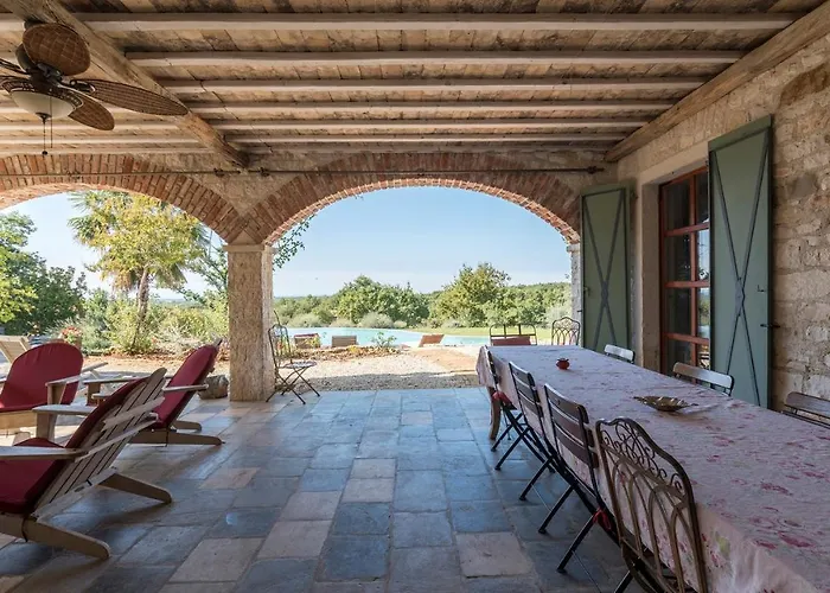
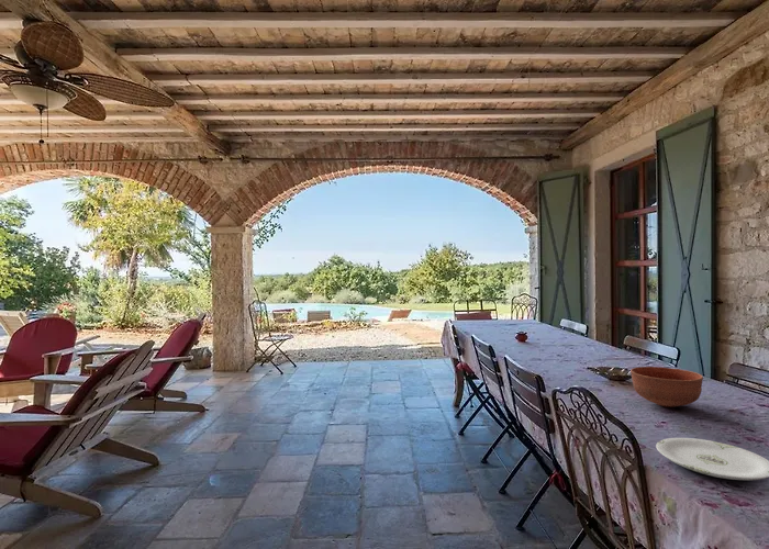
+ bowl (666, 389)
+ plate (712, 459)
